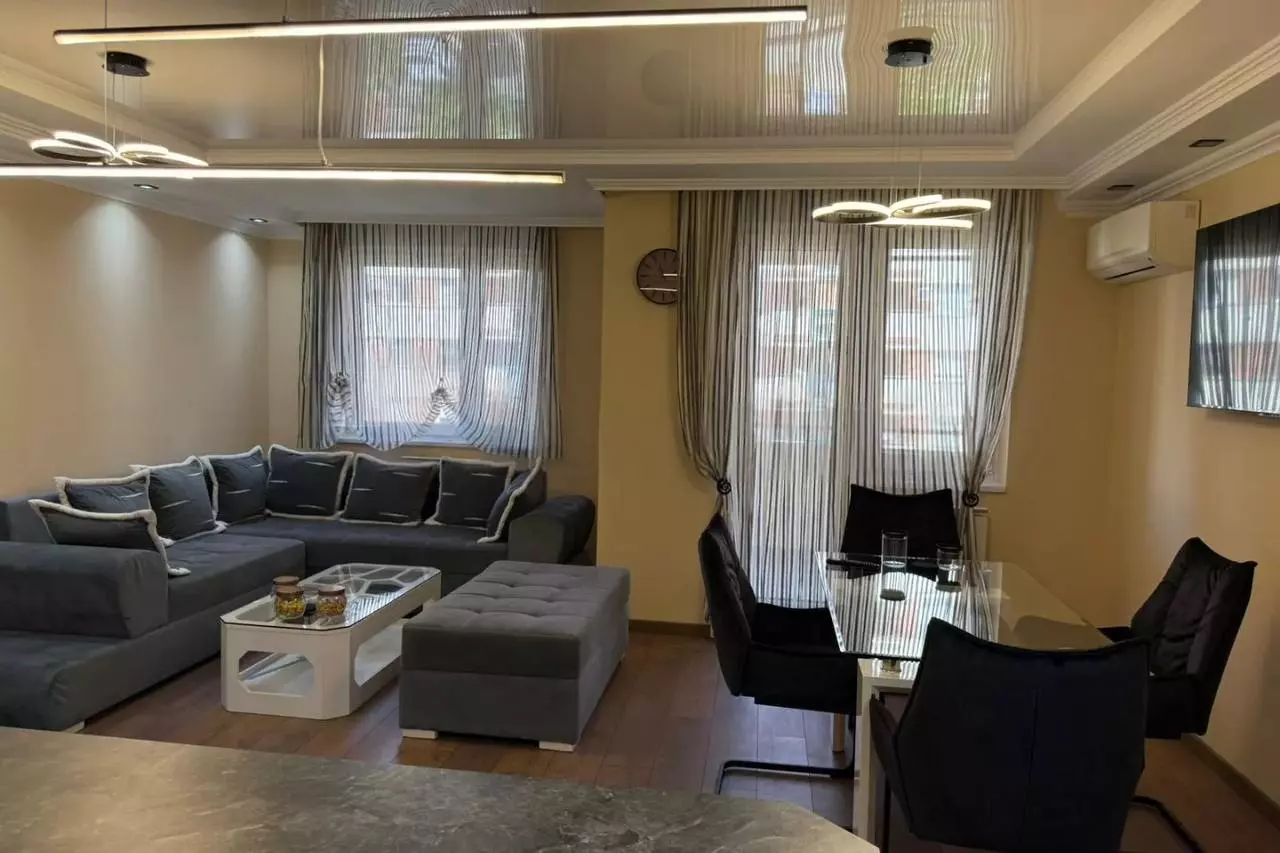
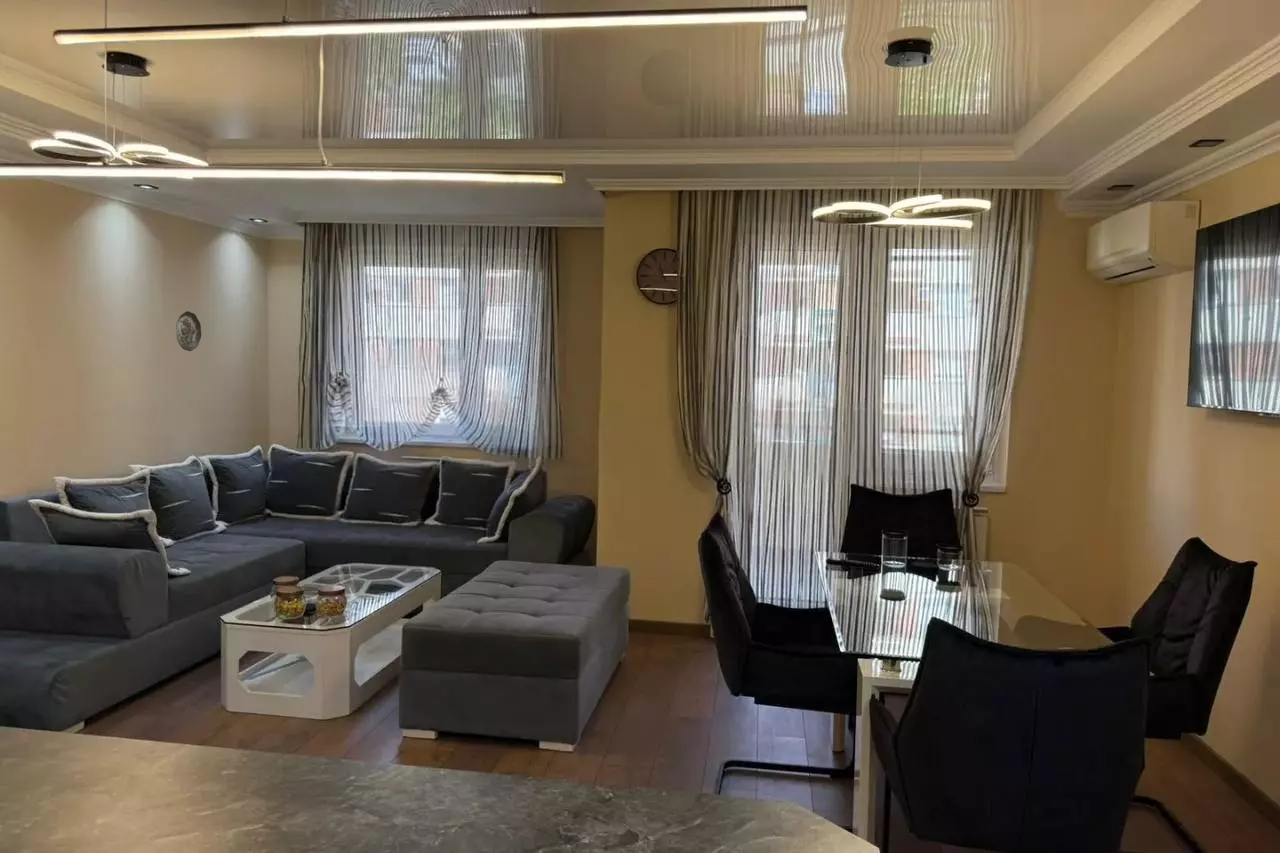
+ decorative plate (187, 331)
